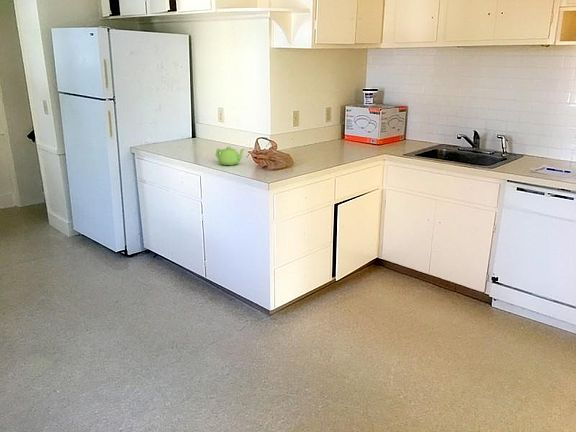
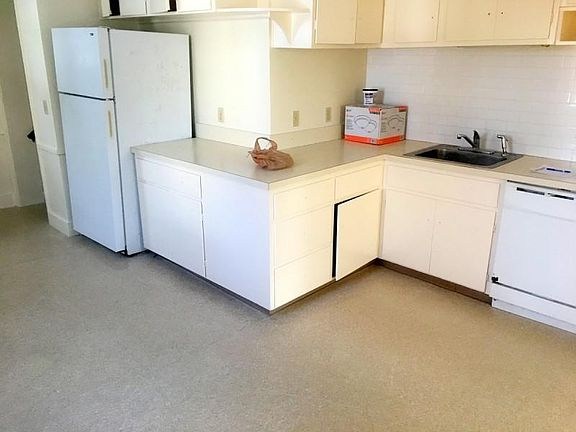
- teapot (230, 155)
